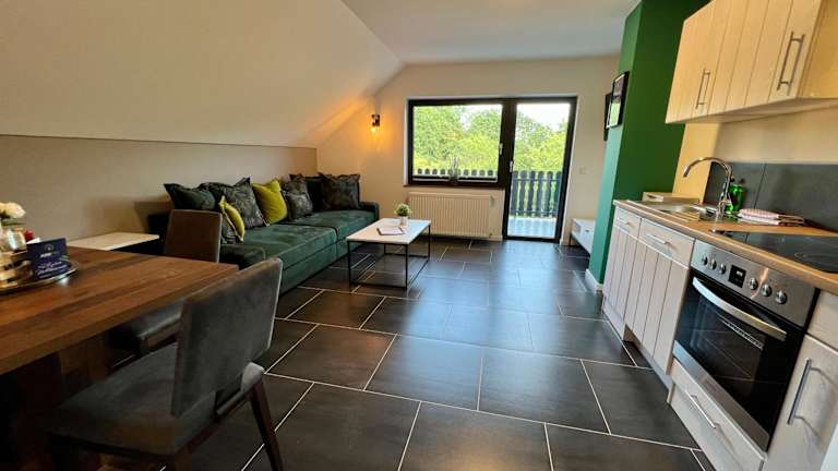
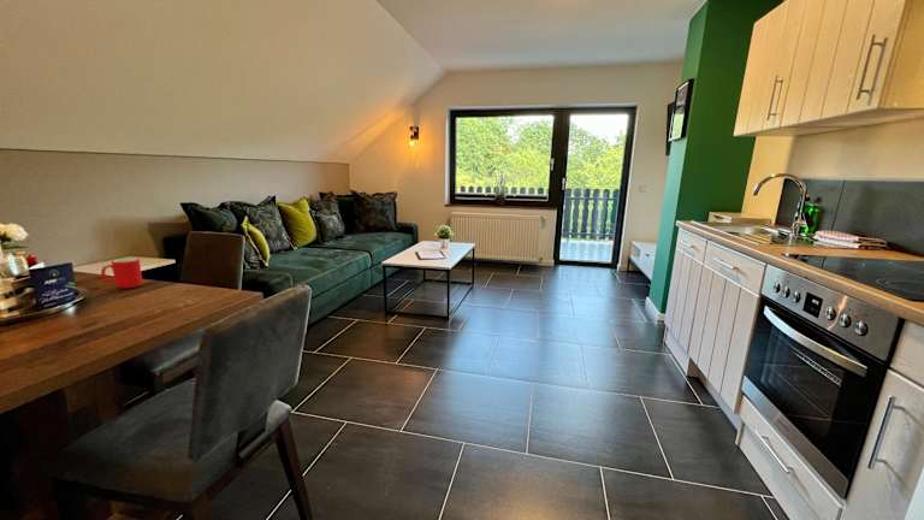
+ cup (120, 273)
